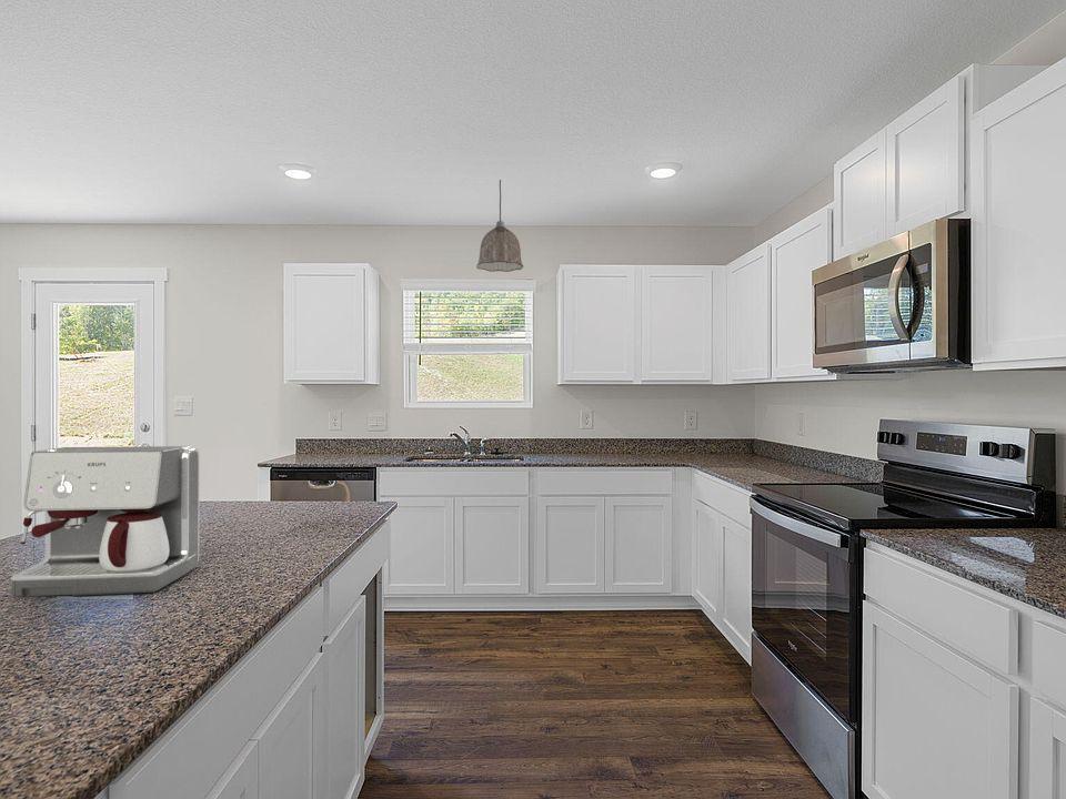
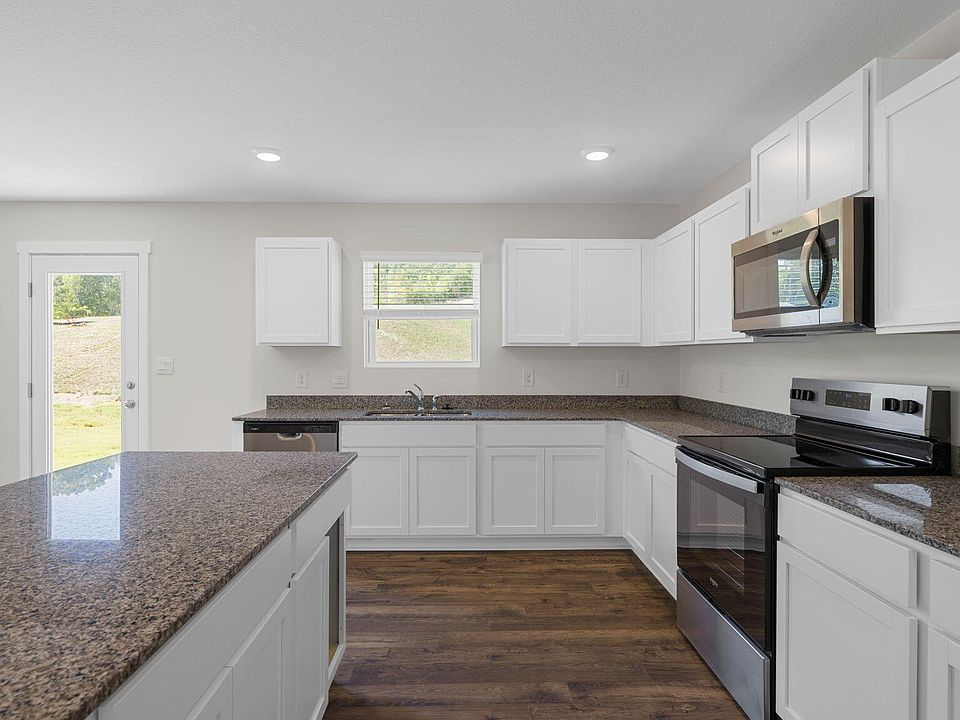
- pendant lamp (500, 223)
- coffee maker (111, 514)
